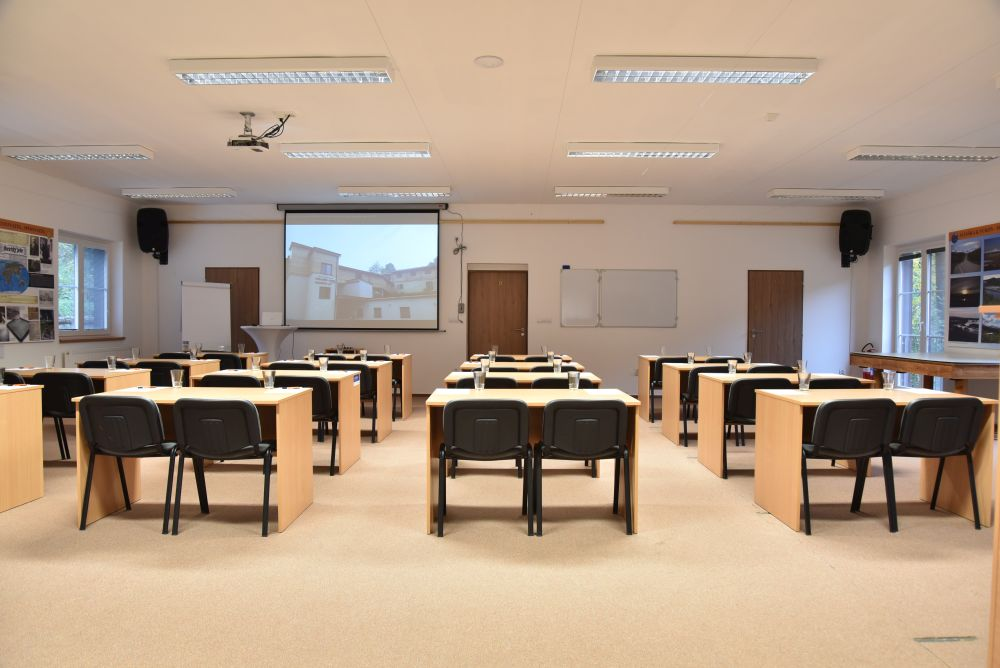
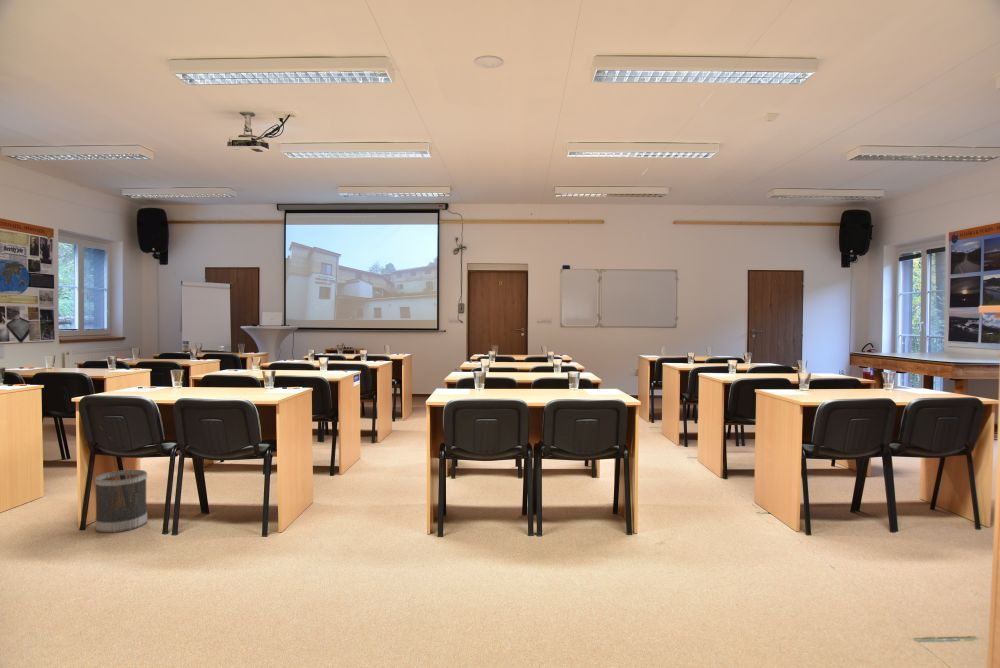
+ wastebasket (121, 499)
